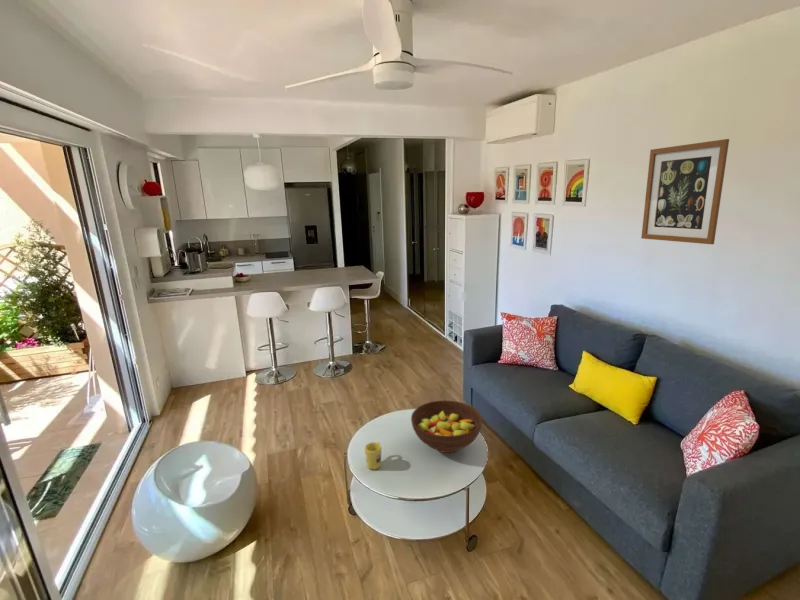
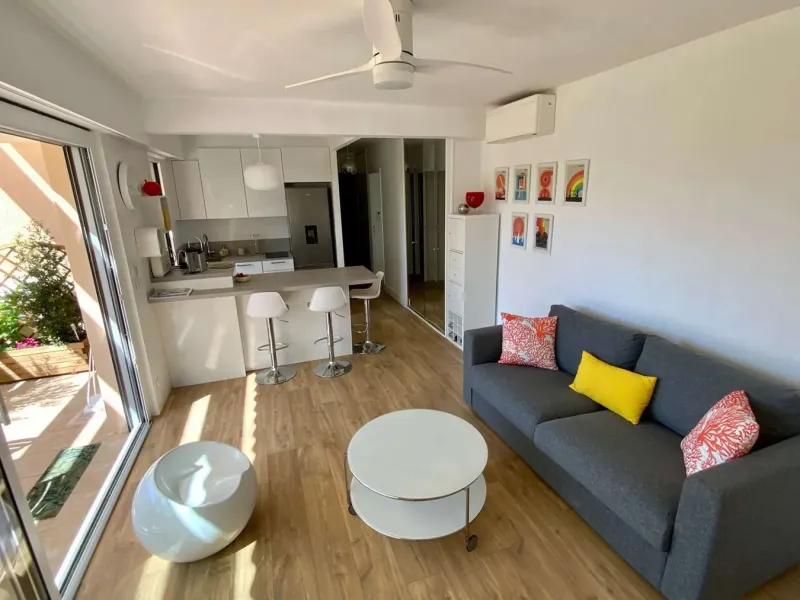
- mug (375, 453)
- fruit bowl (446, 431)
- wall art (680, 194)
